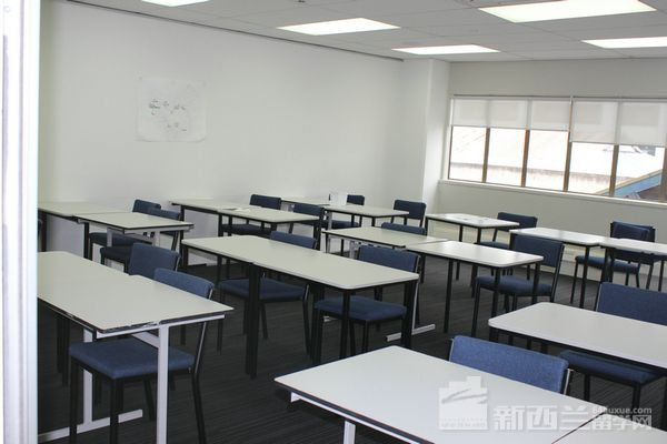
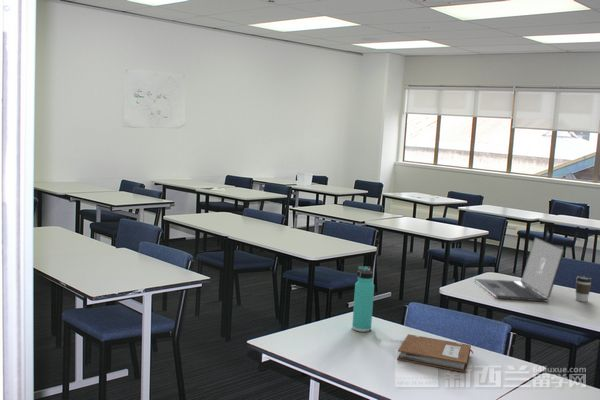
+ notebook (437, 351)
+ laptop (525, 267)
+ thermos bottle (363, 297)
+ coffee cup (582, 288)
